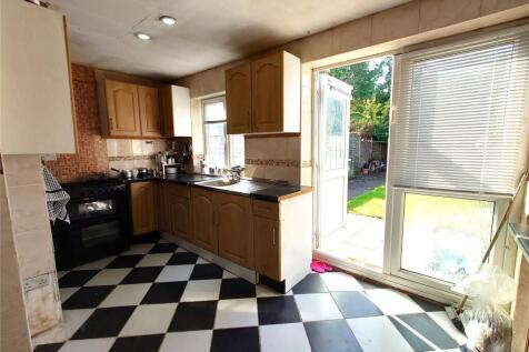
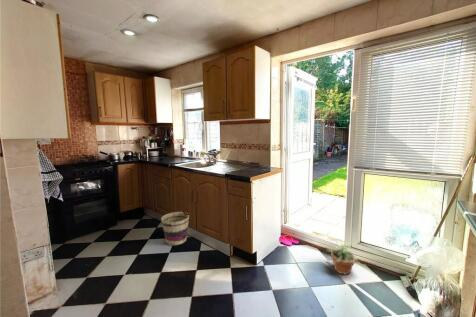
+ basket (175, 228)
+ potted plant (344, 256)
